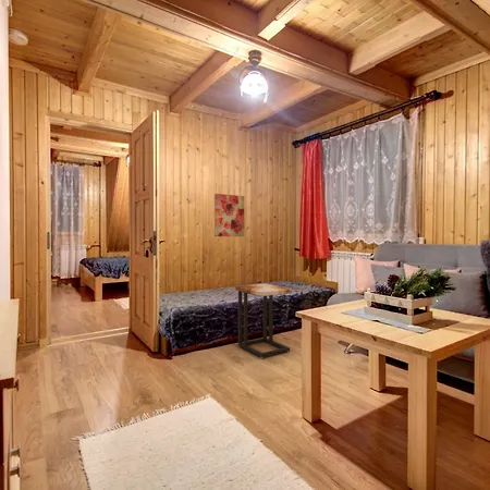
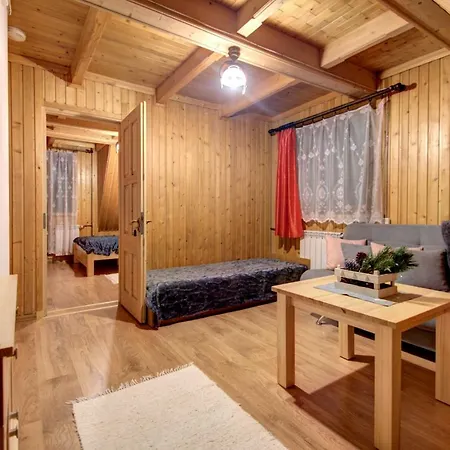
- side table (264, 317)
- wall art (230, 216)
